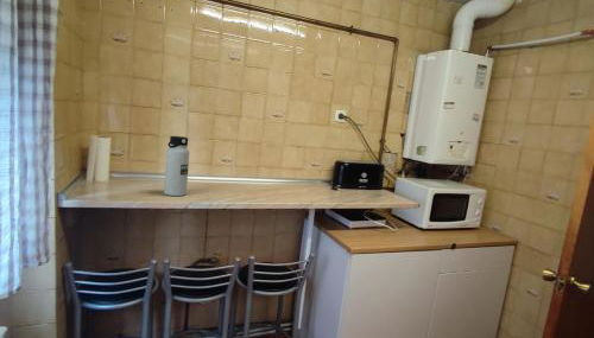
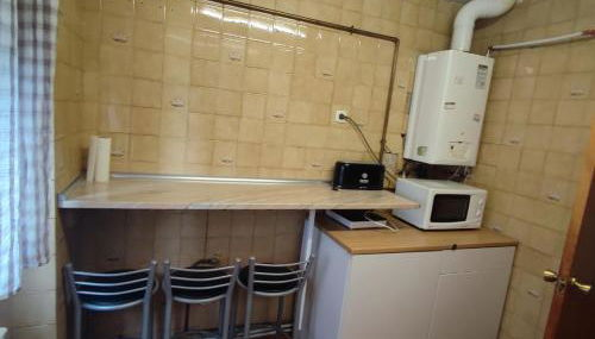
- water bottle (177, 165)
